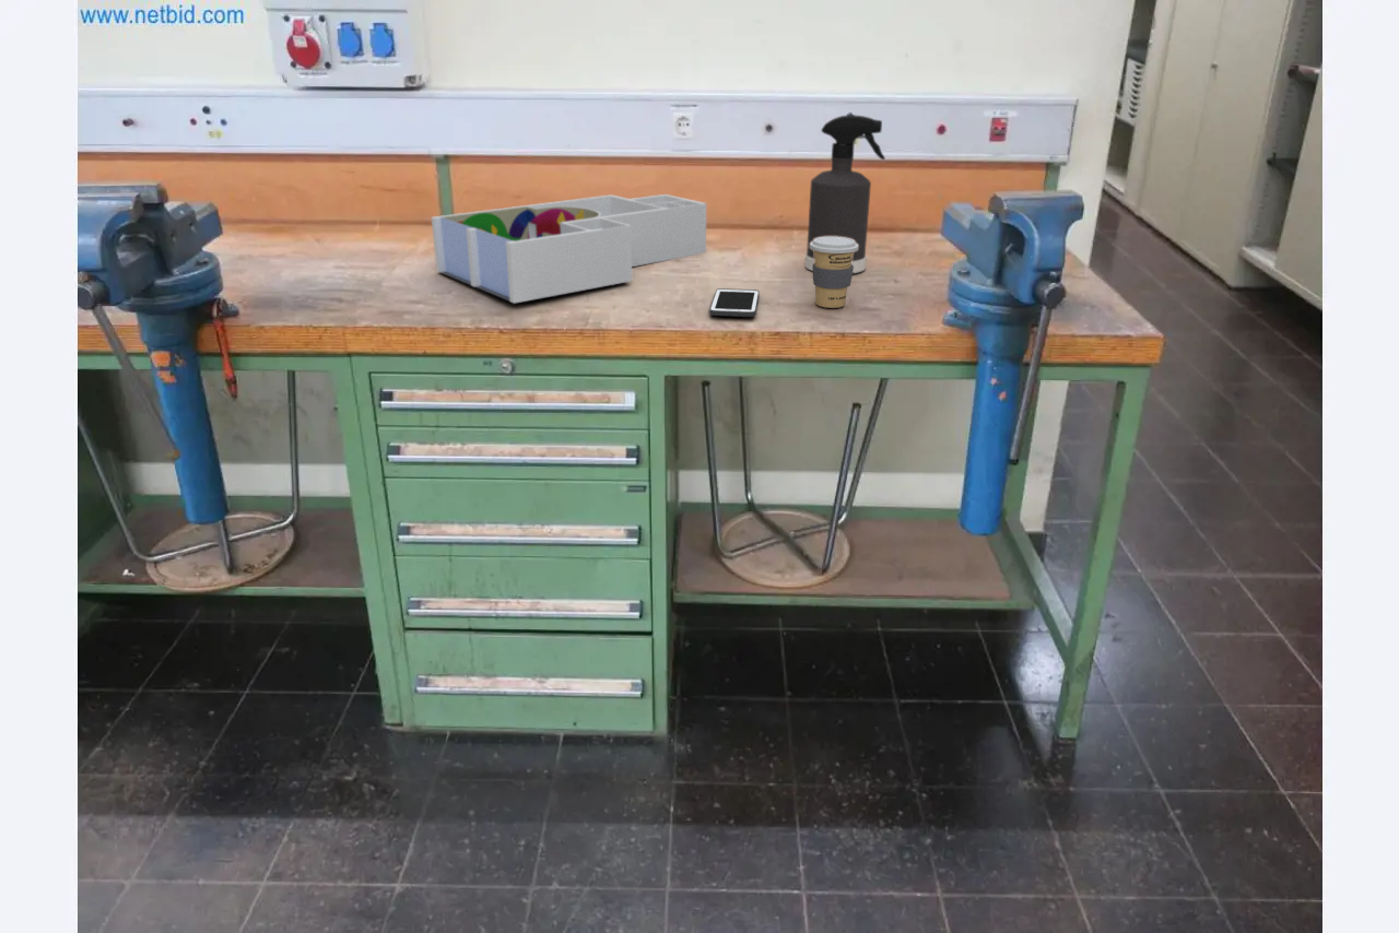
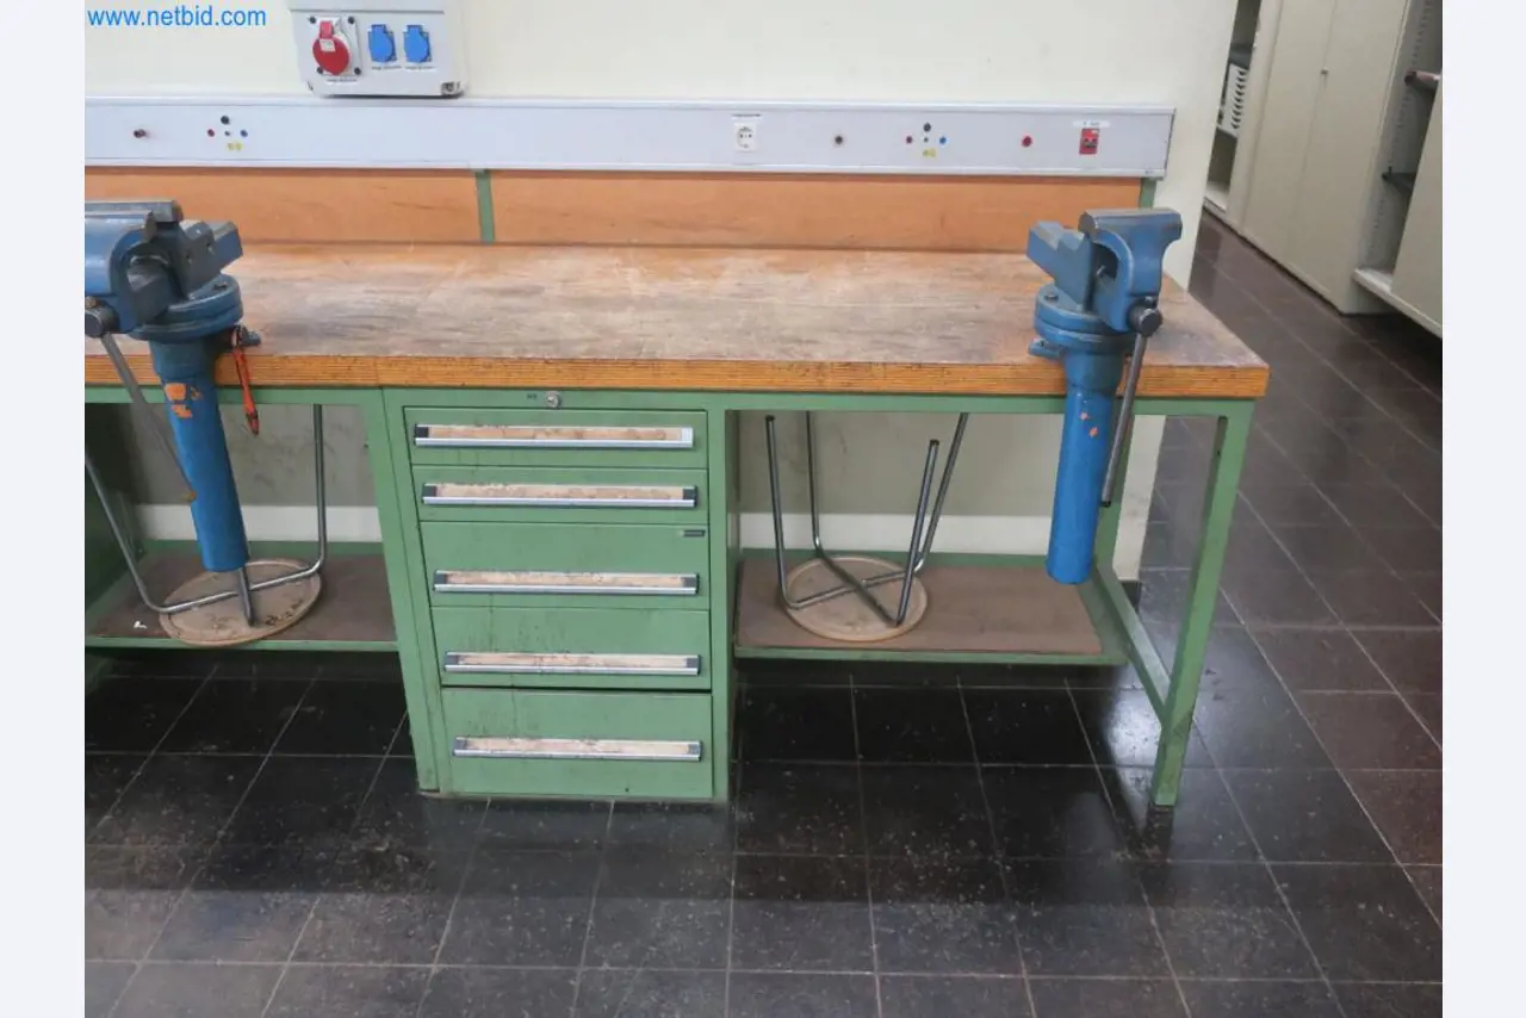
- desk organizer (588, 239)
- spray bottle (845, 193)
- coffee cup (832, 272)
- cell phone (734, 302)
